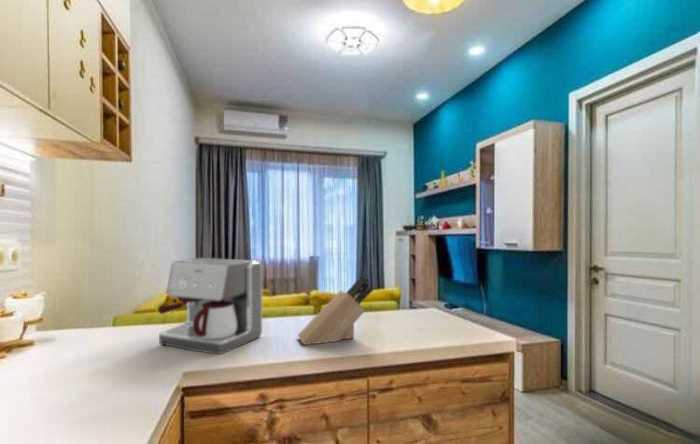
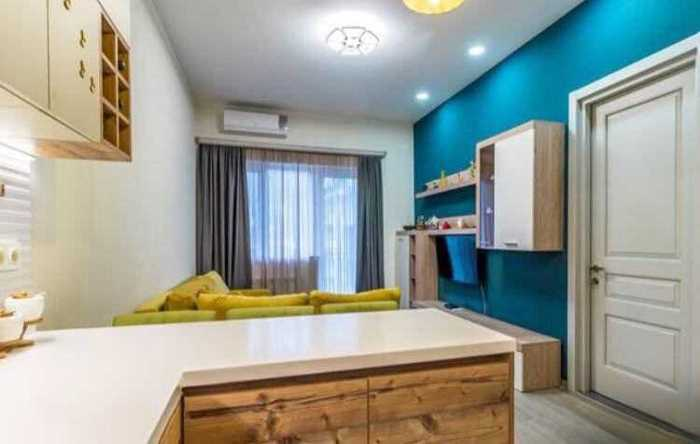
- knife block (336, 307)
- coffee maker (212, 300)
